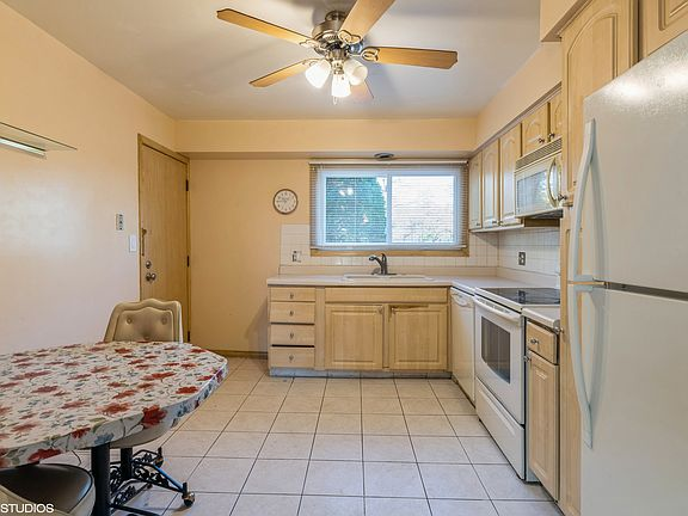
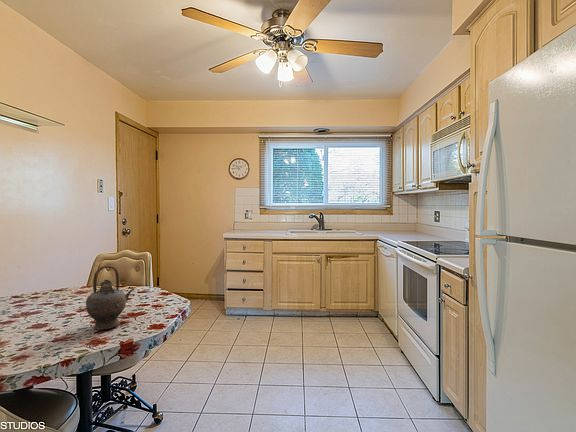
+ teapot (111, 295)
